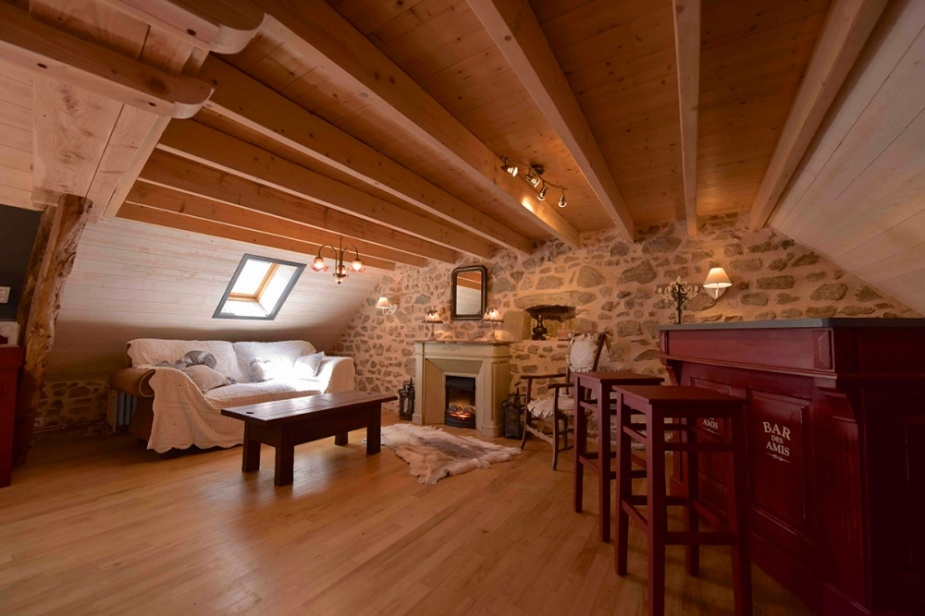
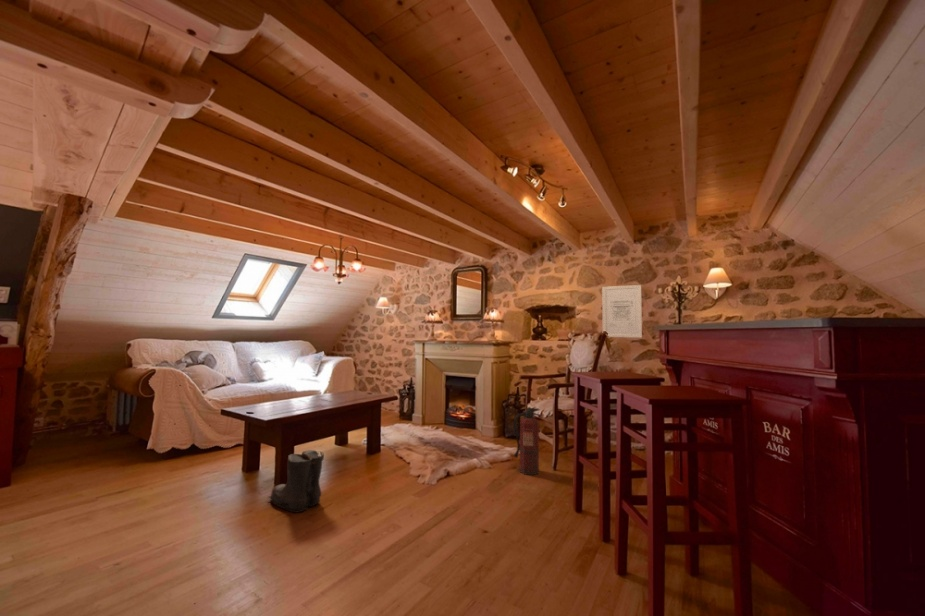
+ fire extinguisher (526, 438)
+ wall art (621, 311)
+ boots (298, 476)
